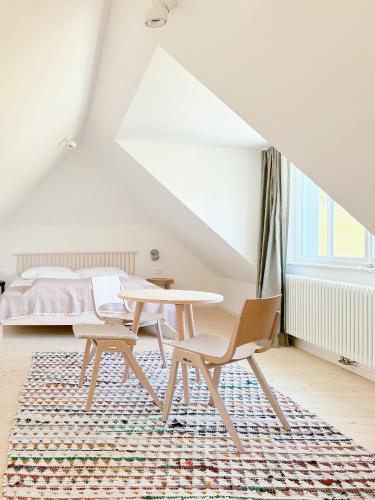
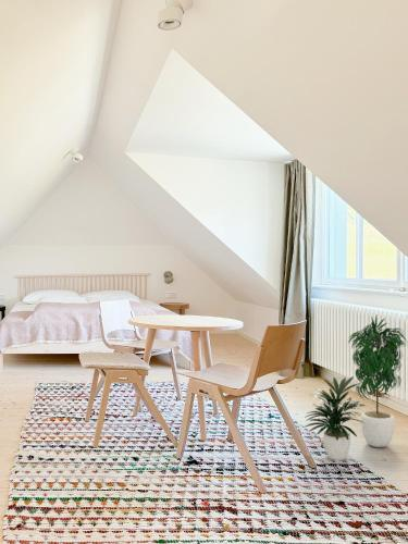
+ potted plant (357, 383)
